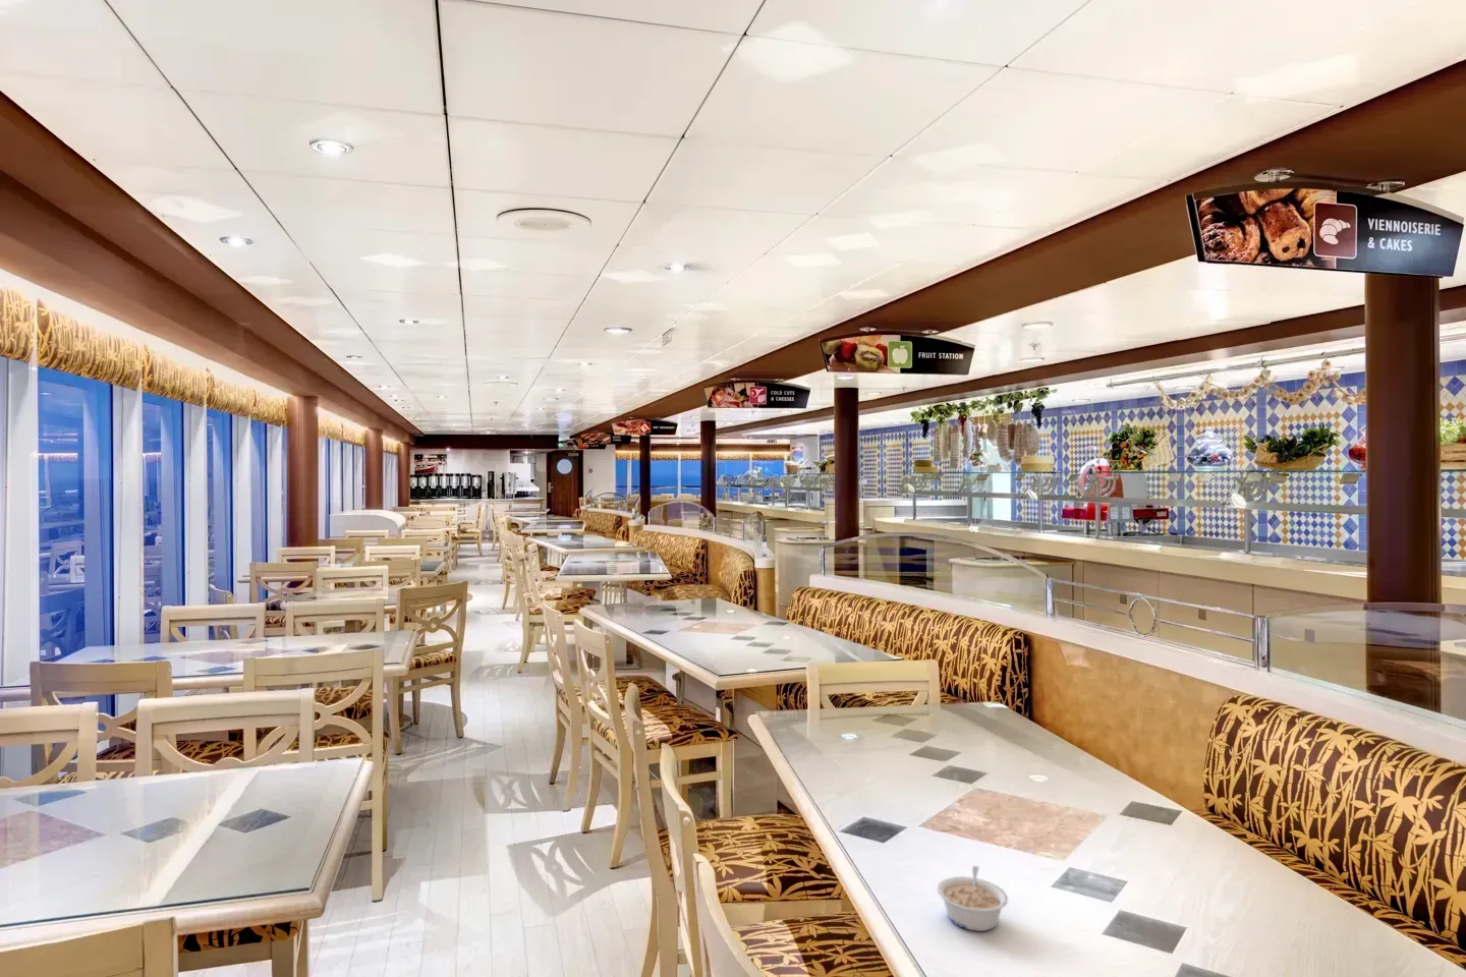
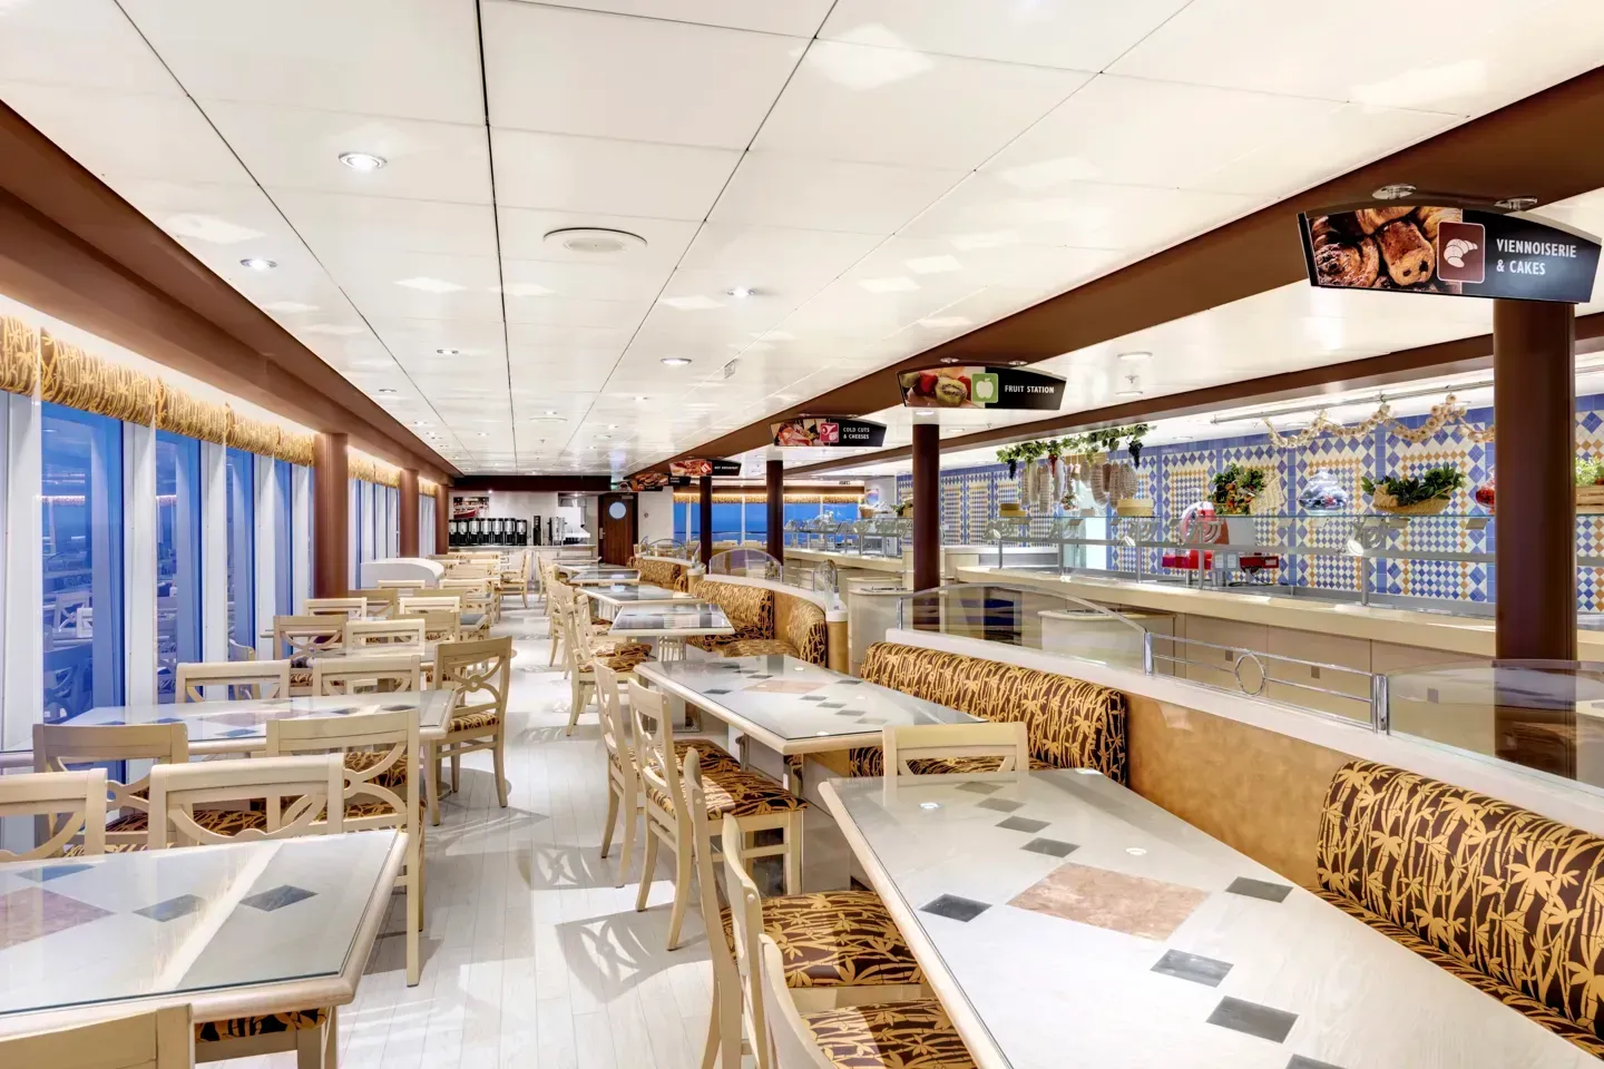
- legume (970, 901)
